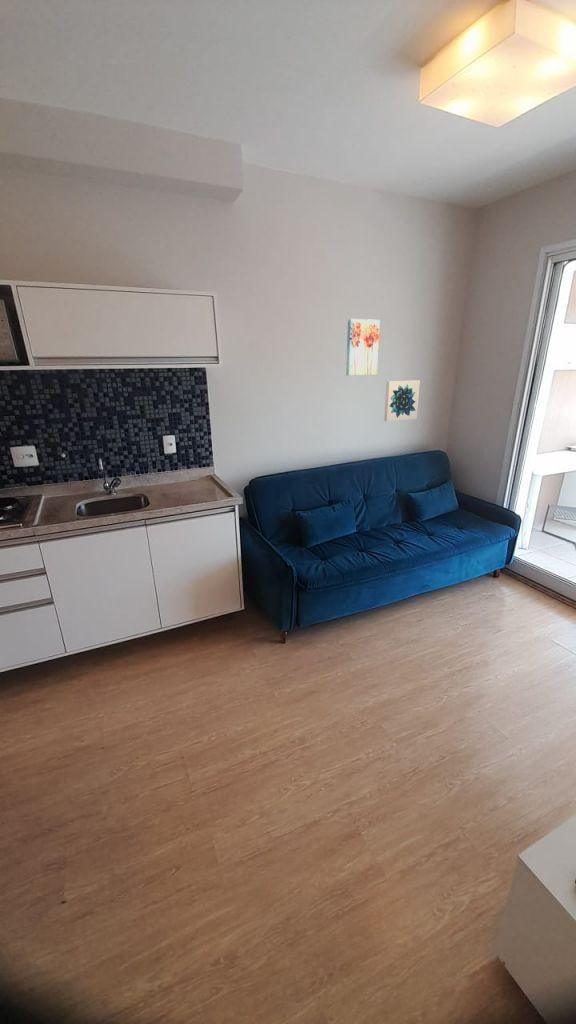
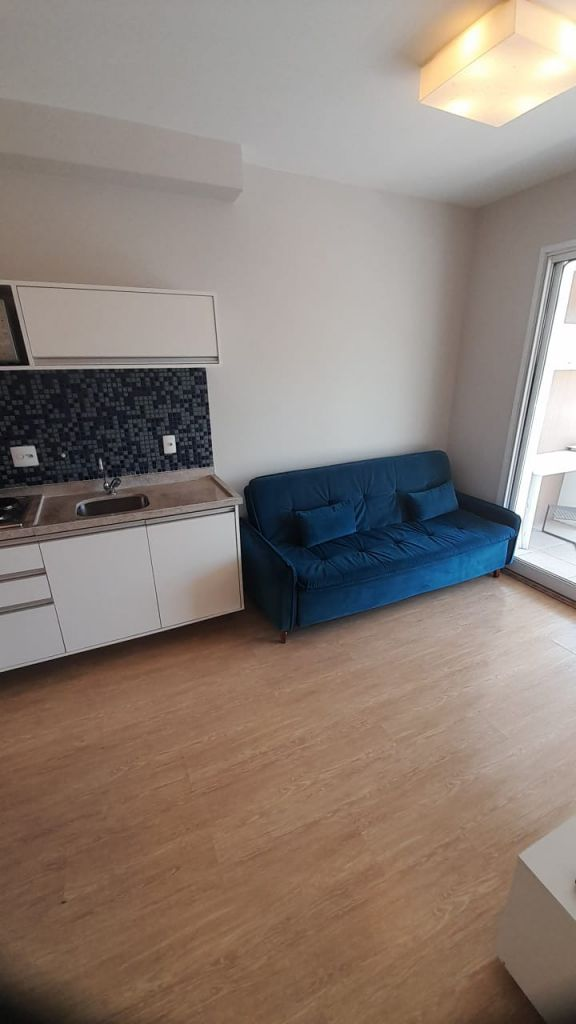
- wall art (362, 347)
- wall art (402, 400)
